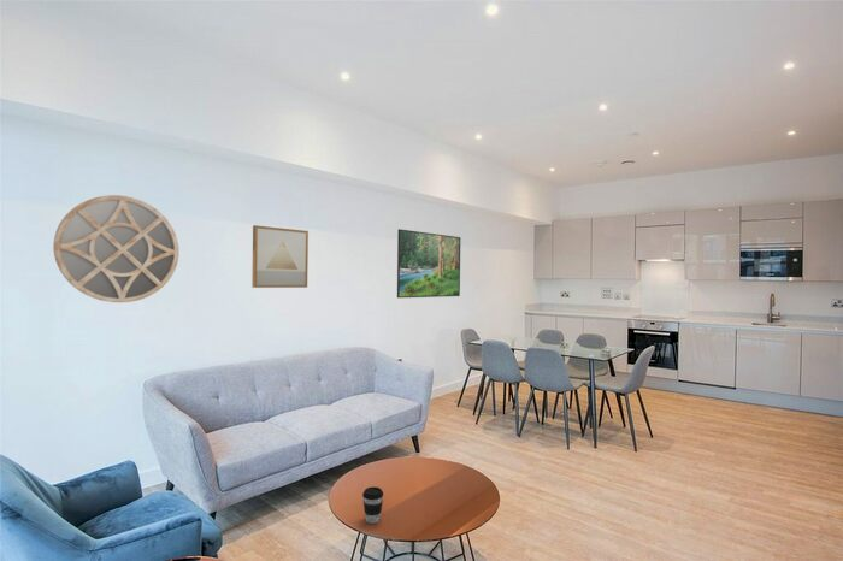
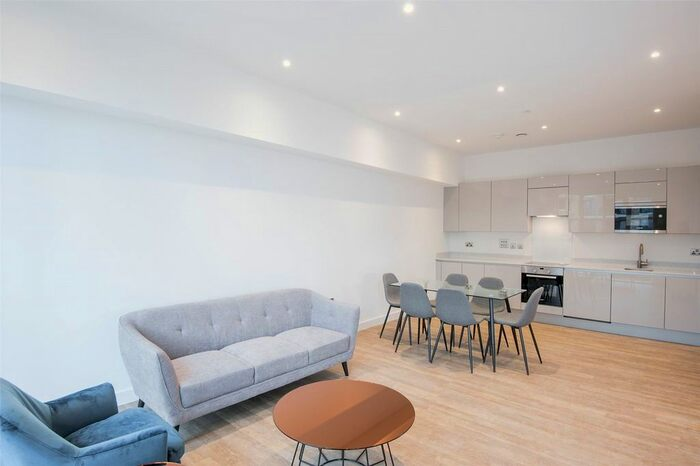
- wall art (281, 258)
- coffee cup (372, 504)
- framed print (431, 265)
- home mirror (120, 249)
